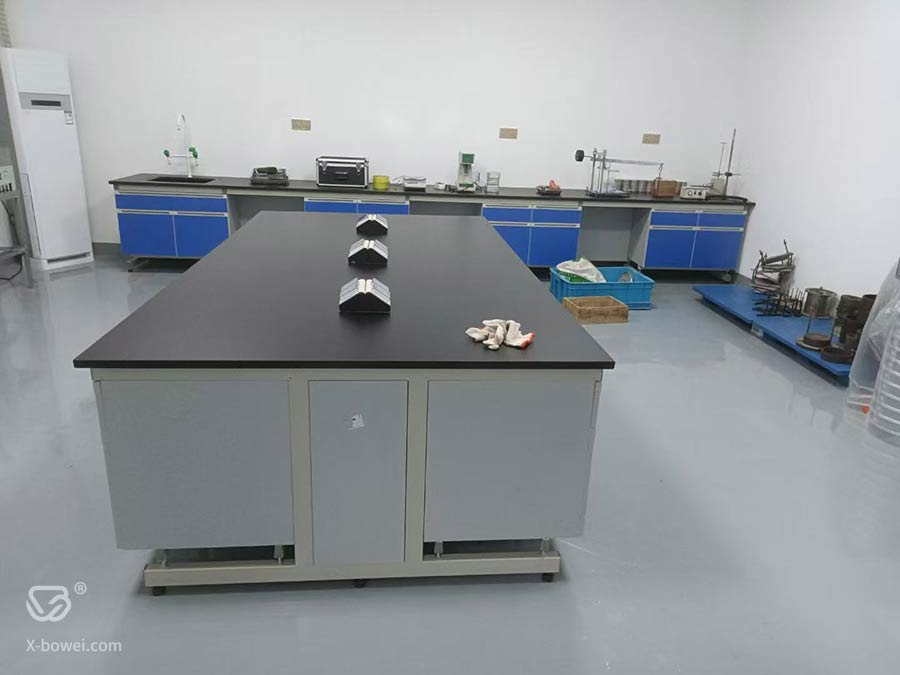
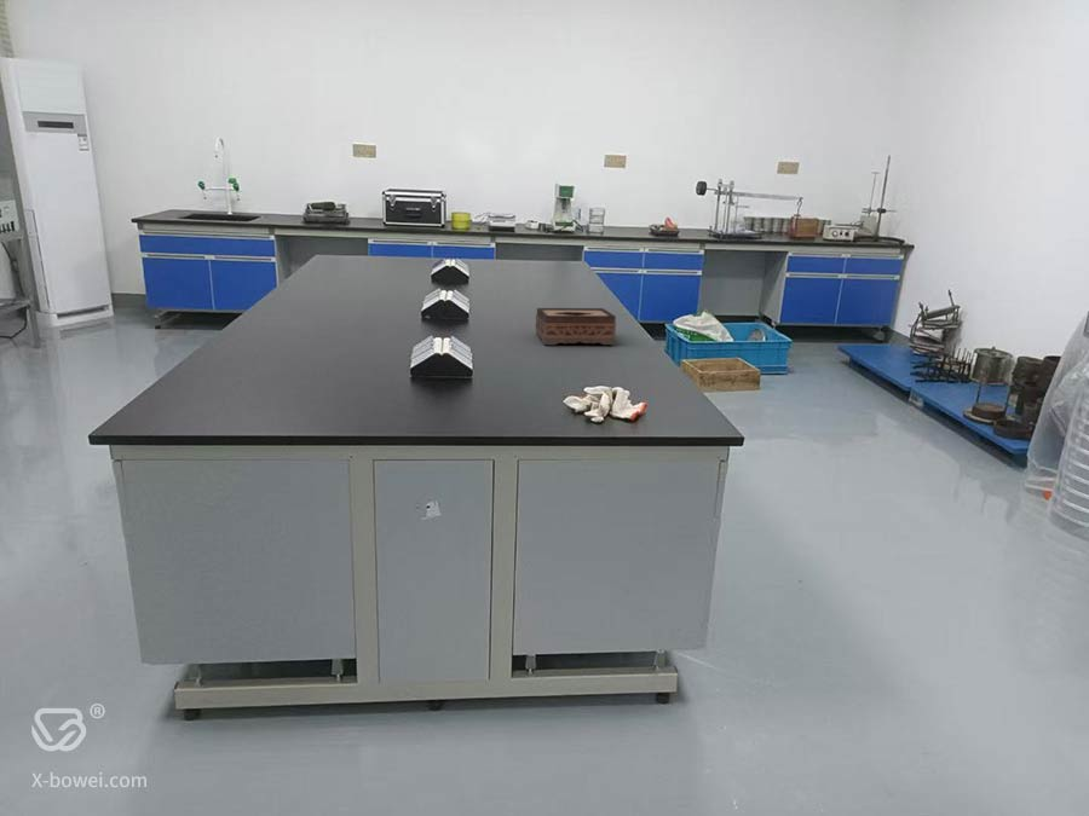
+ tissue box (575, 325)
